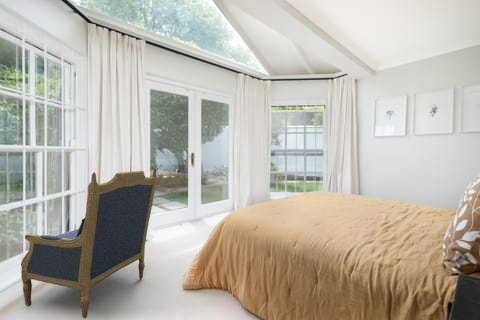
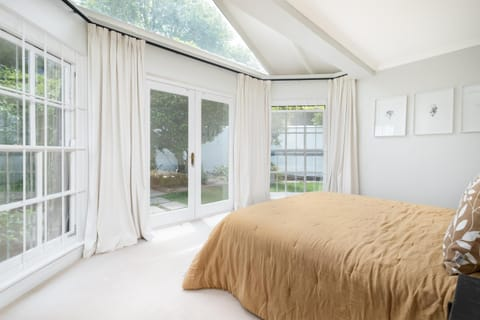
- armchair (96, 230)
